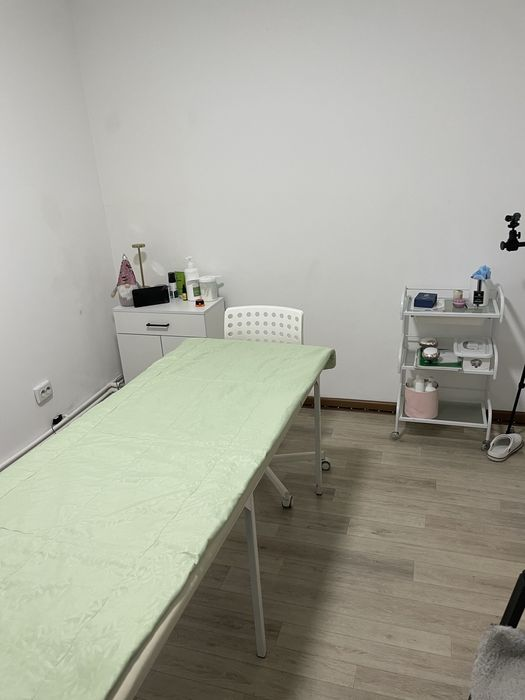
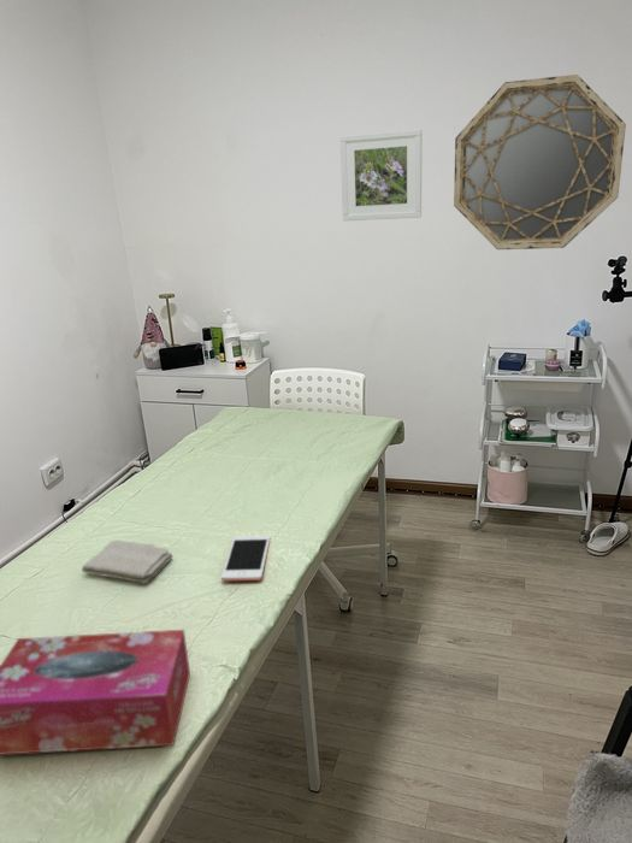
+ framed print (380, 176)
+ cell phone (247, 556)
+ tissue box (91, 689)
+ washcloth (128, 560)
+ home mirror (534, 166)
